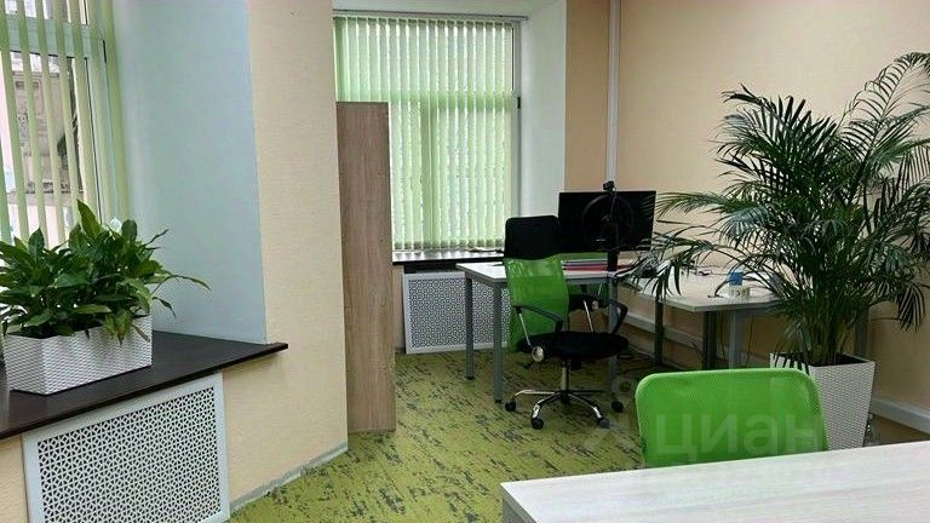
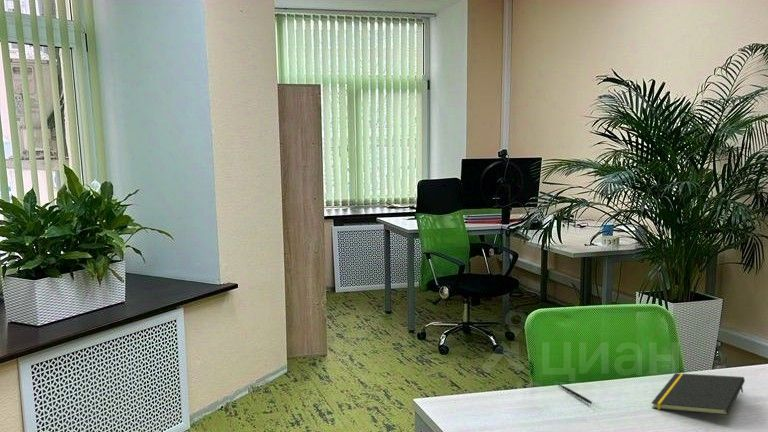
+ pen (573, 392)
+ notepad (699, 392)
